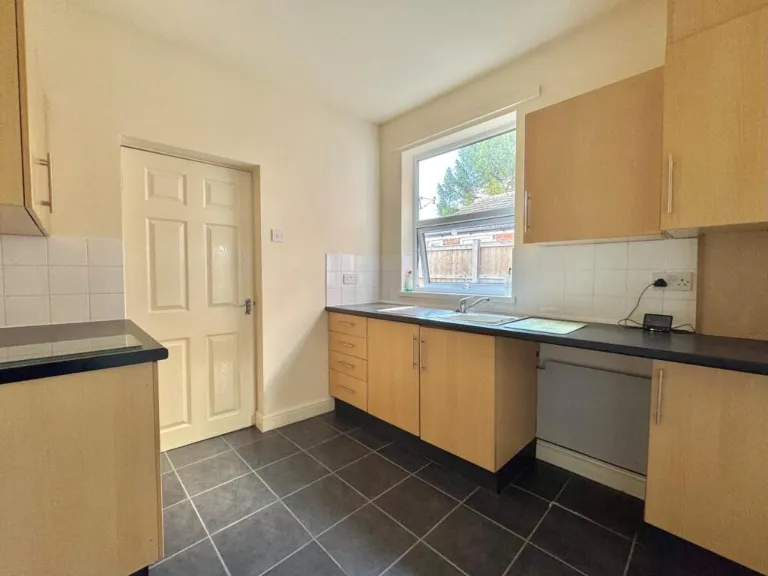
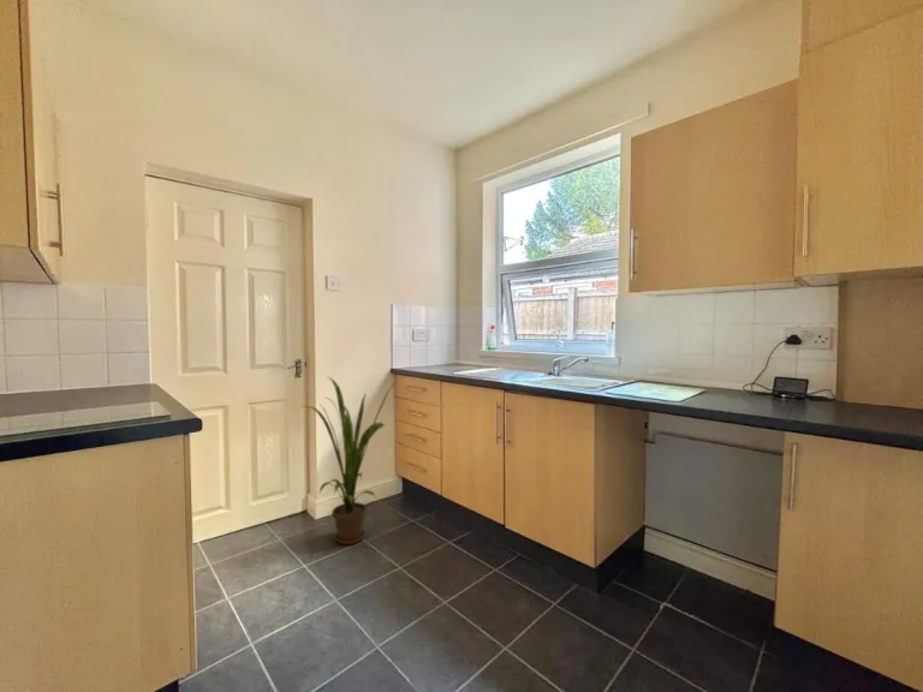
+ house plant (340, 458)
